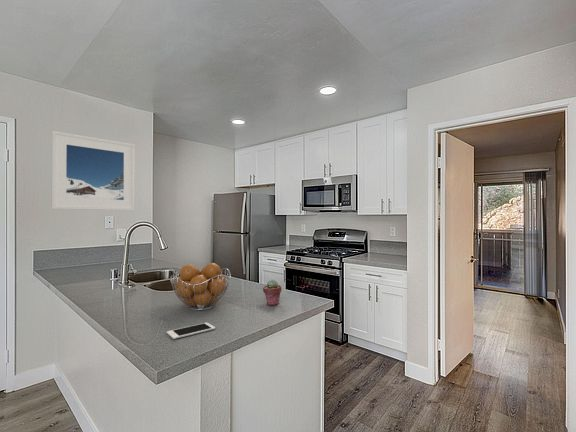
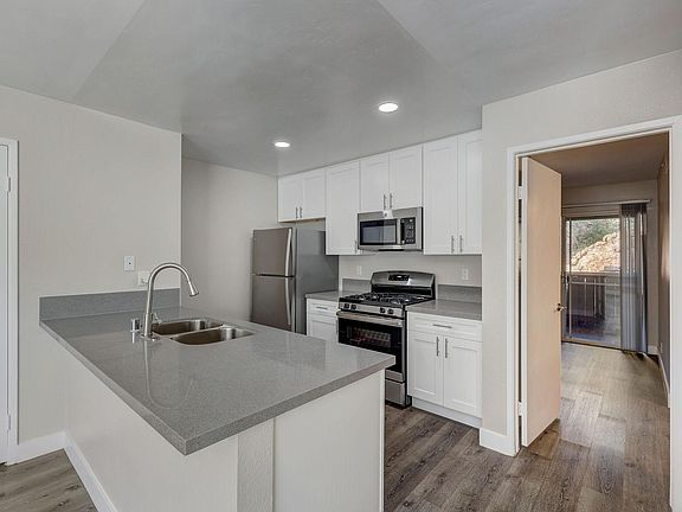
- cell phone (191, 330)
- potted succulent (272, 291)
- fruit basket (201, 285)
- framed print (96, 173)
